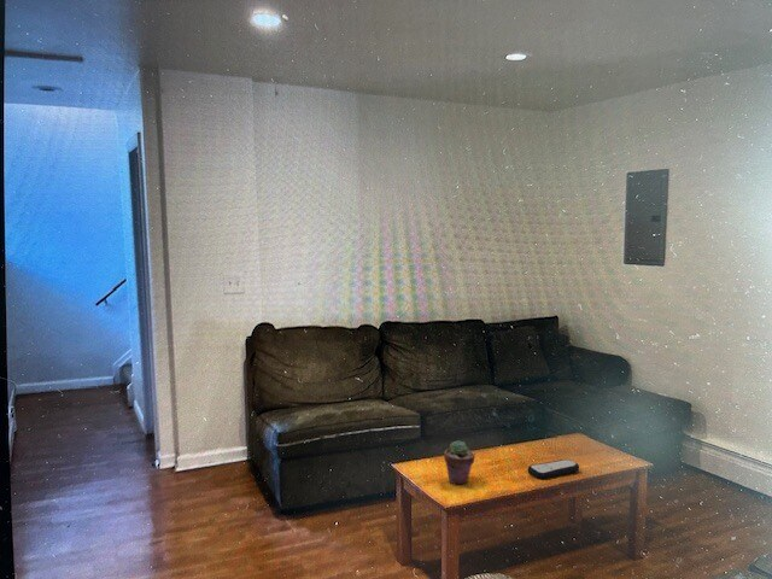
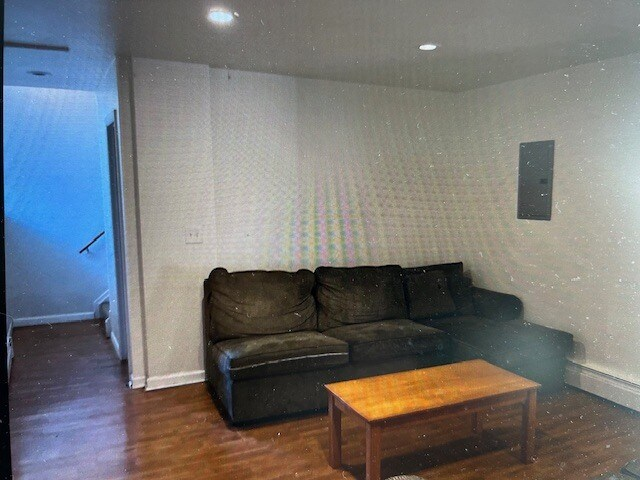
- potted succulent (458, 461)
- remote control (554, 468)
